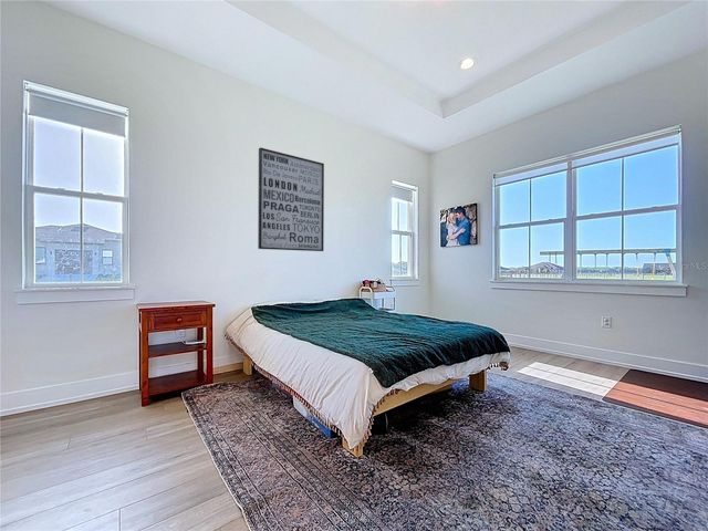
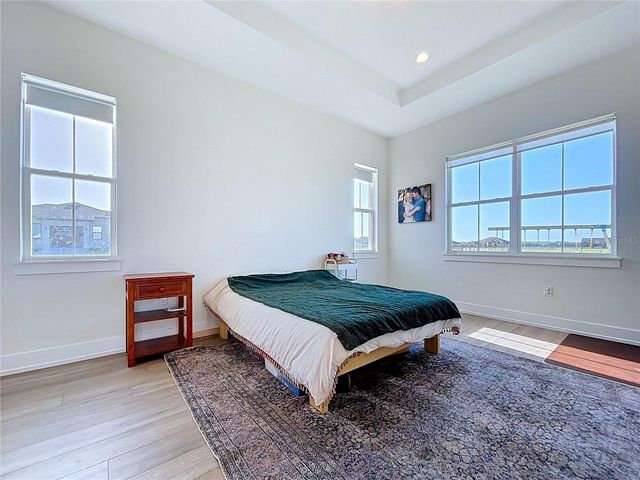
- wall art (293, 202)
